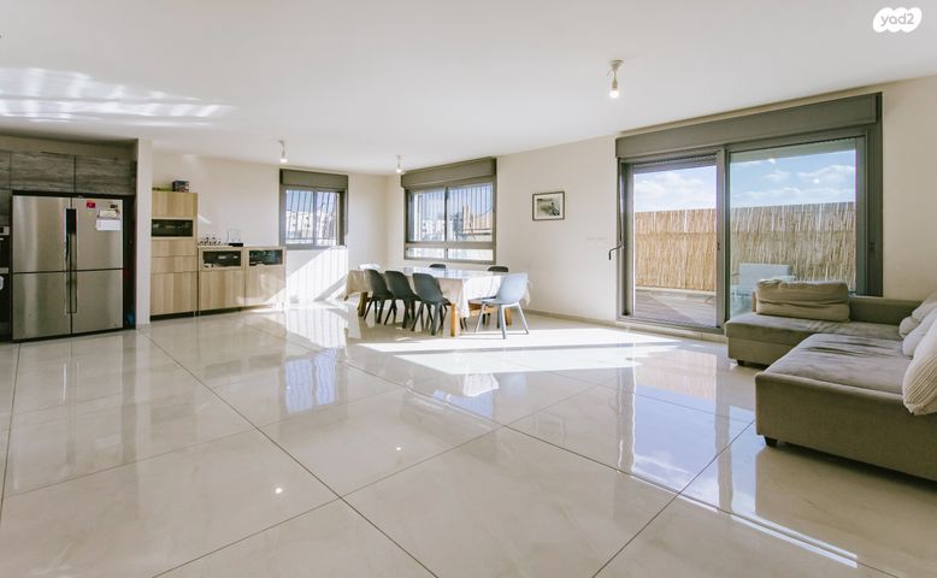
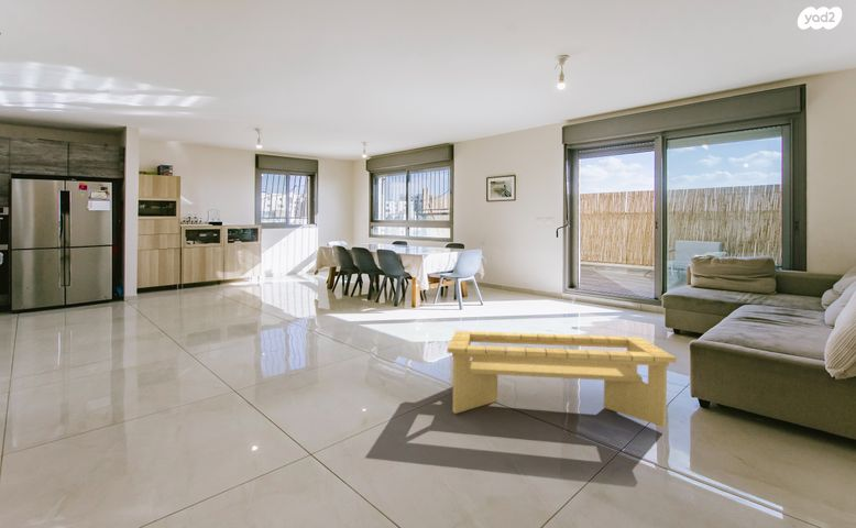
+ coffee table (549, 373)
